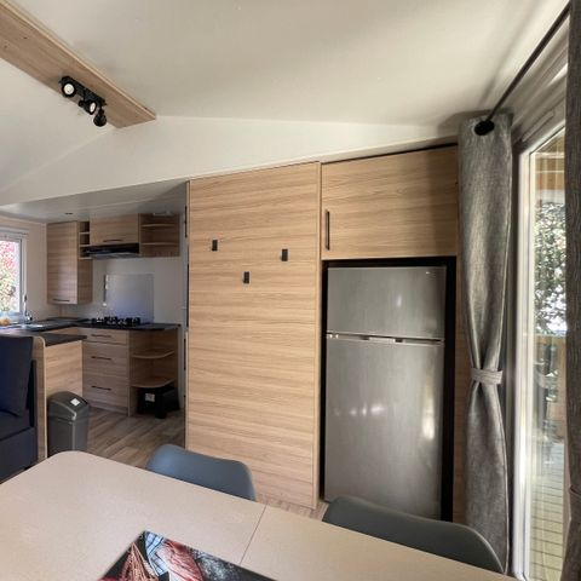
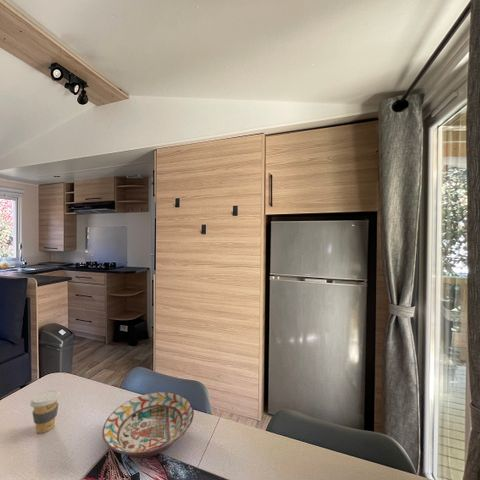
+ decorative bowl (150, 428)
+ coffee cup (45, 411)
